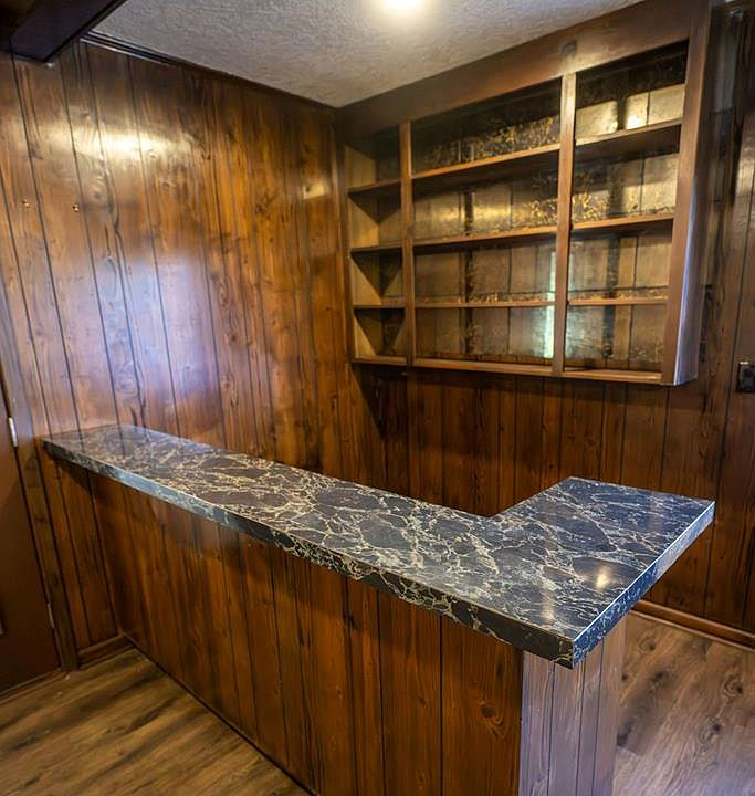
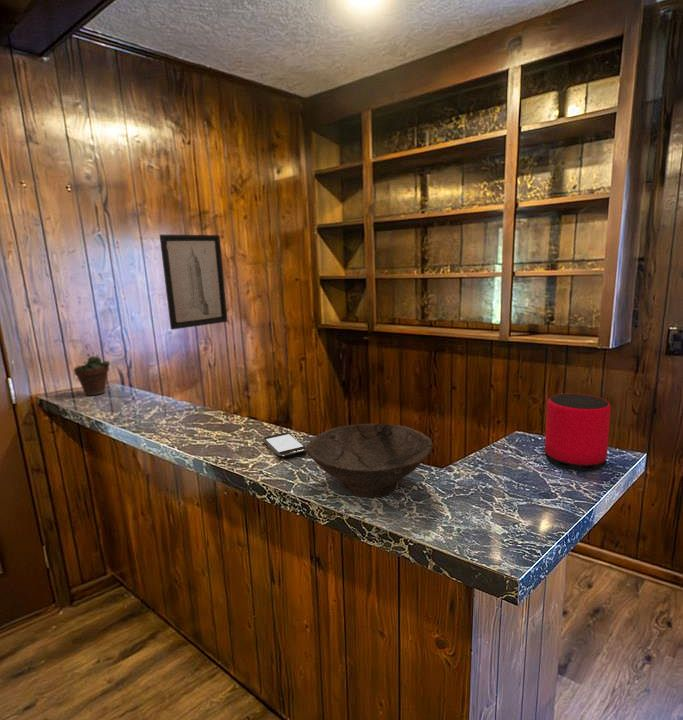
+ smartphone (284, 445)
+ speaker (576, 430)
+ bowl (370, 463)
+ wall art (195, 281)
+ succulent plant (91, 369)
